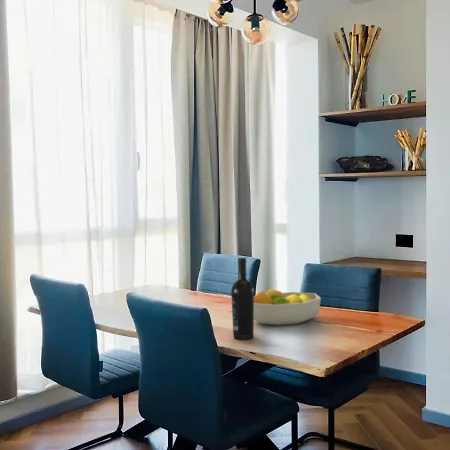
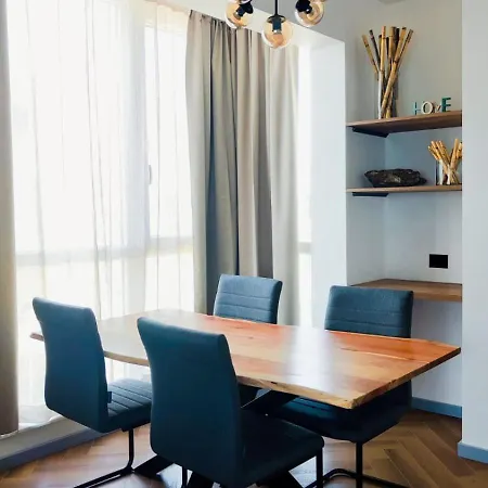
- wine bottle (242, 297)
- fruit bowl (284, 304)
